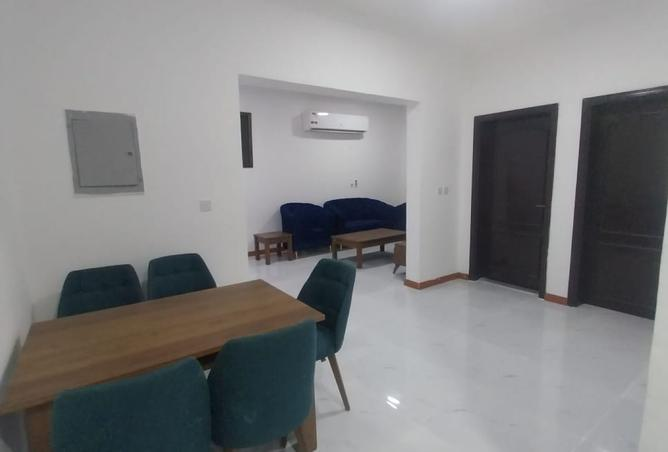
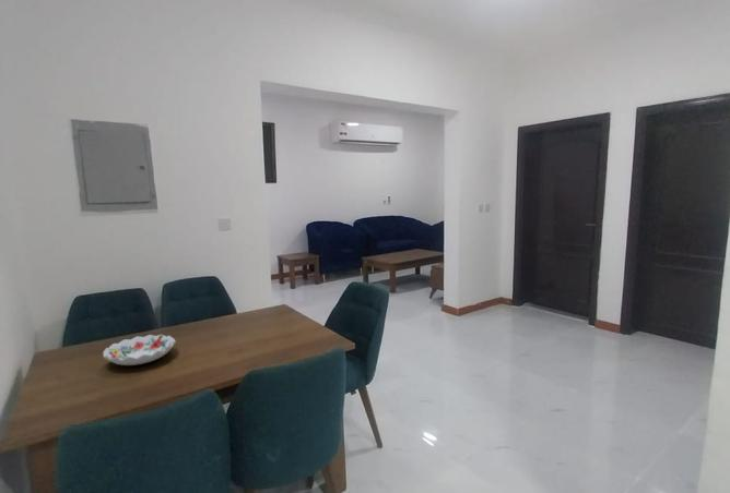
+ decorative bowl (140, 351)
